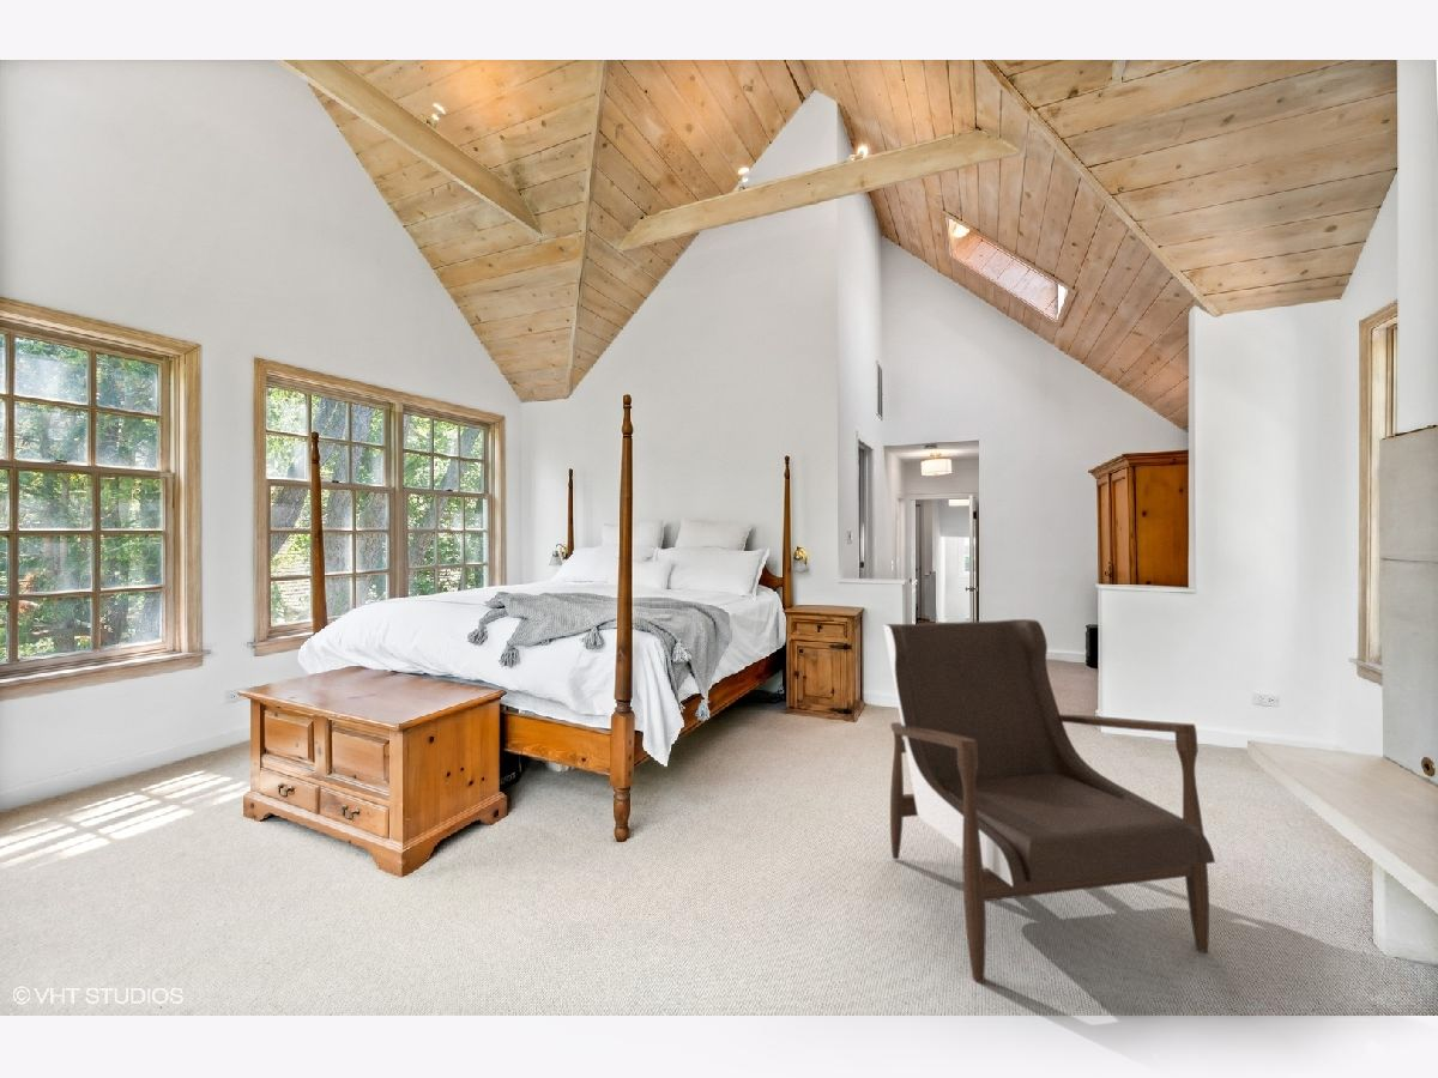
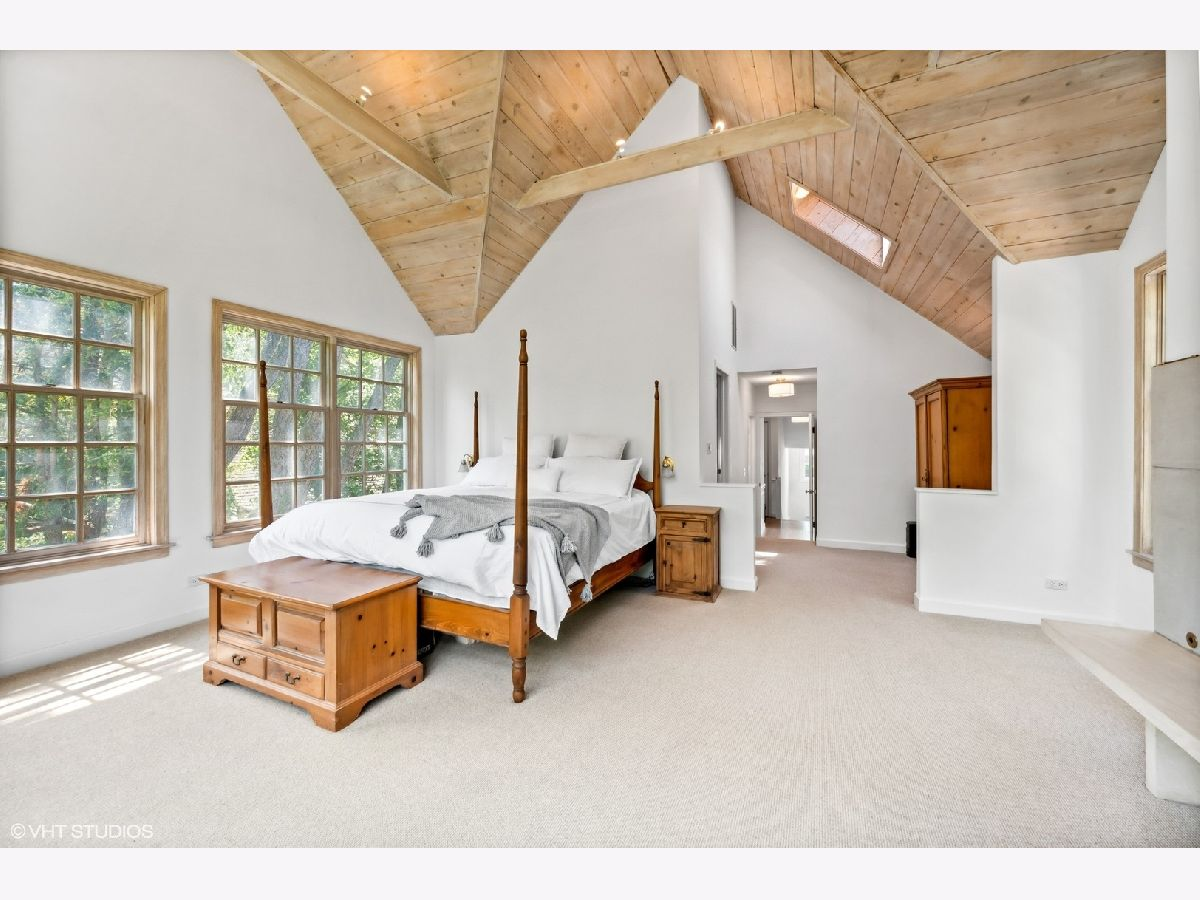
- armchair (1016, 765)
